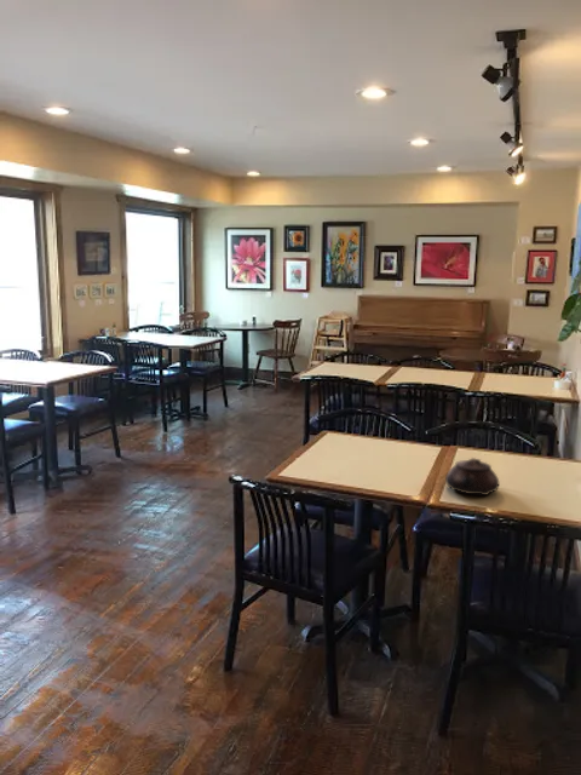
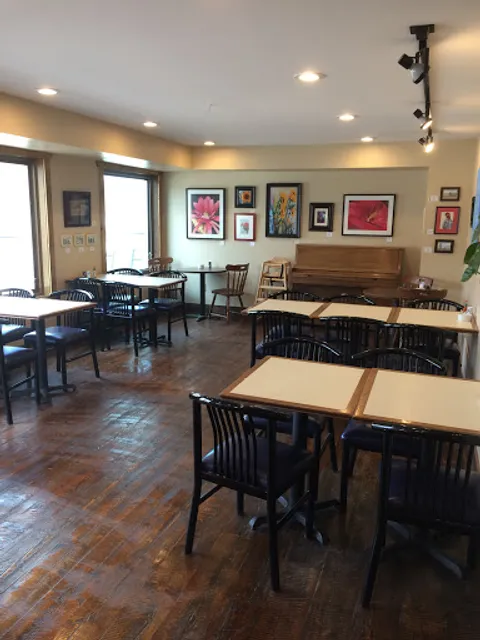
- teapot (473, 473)
